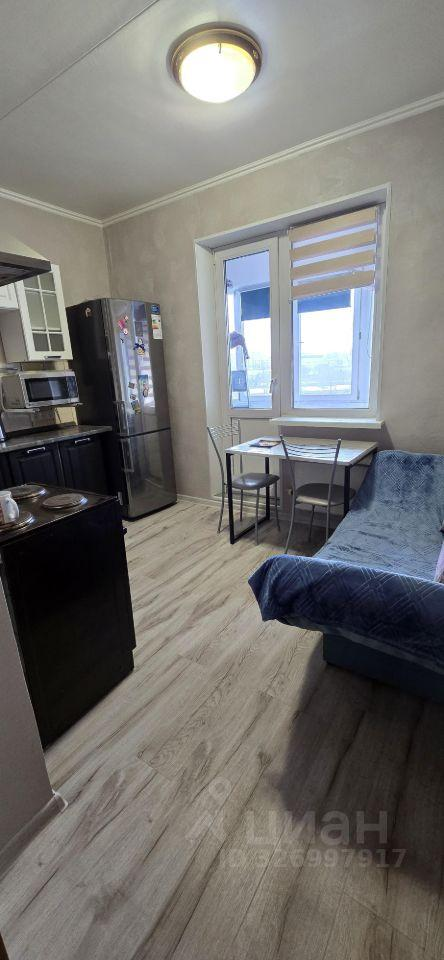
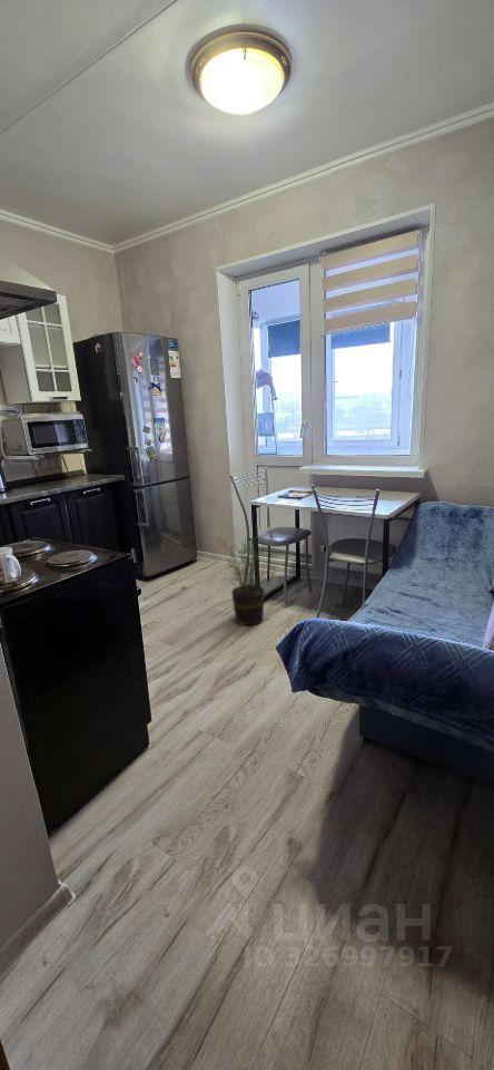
+ potted plant (244, 577)
